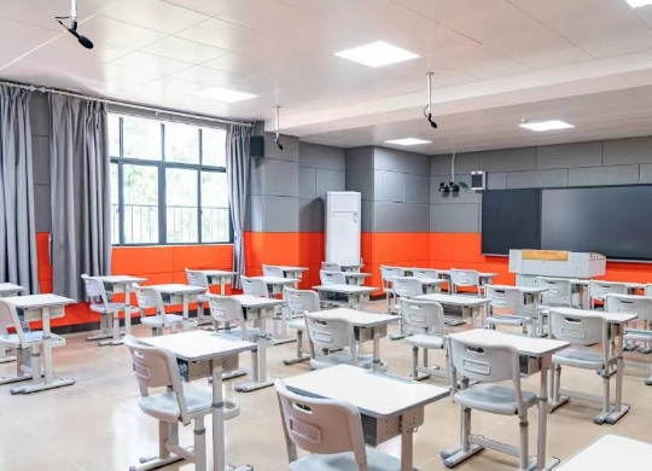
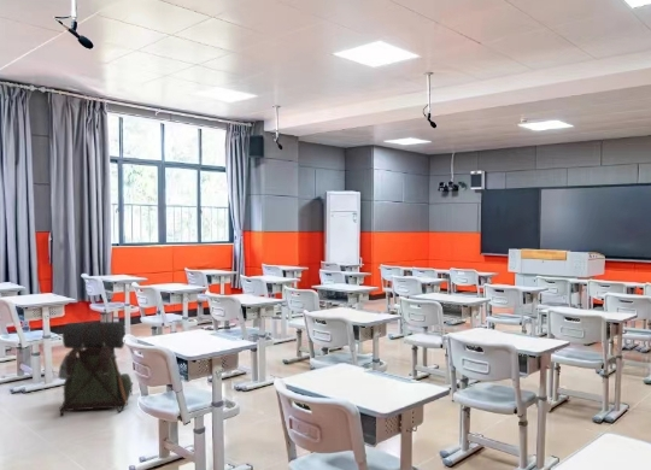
+ backpack (94, 365)
